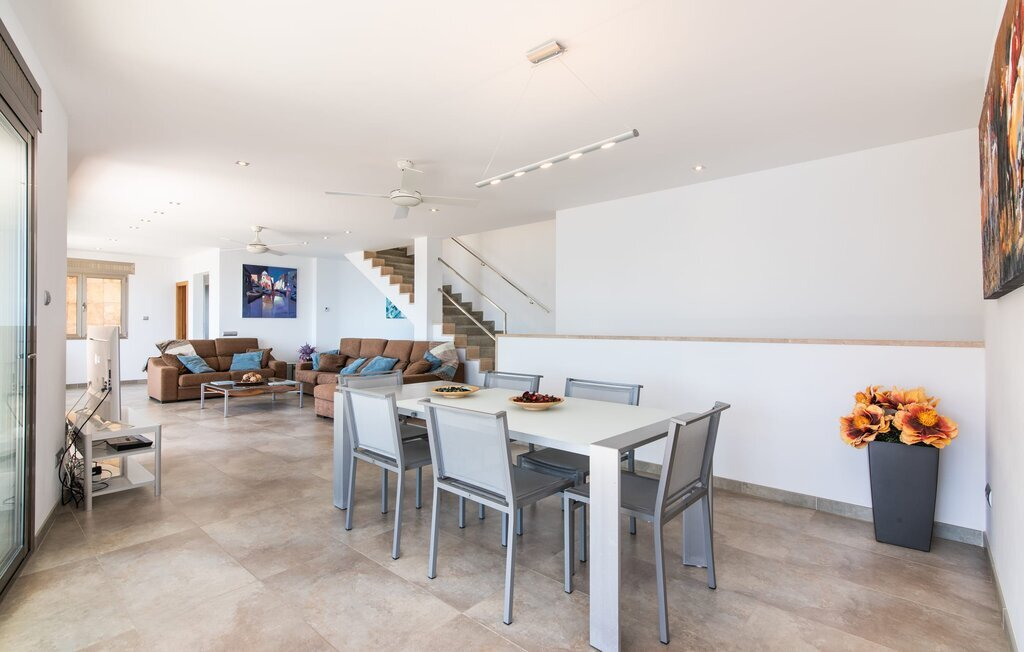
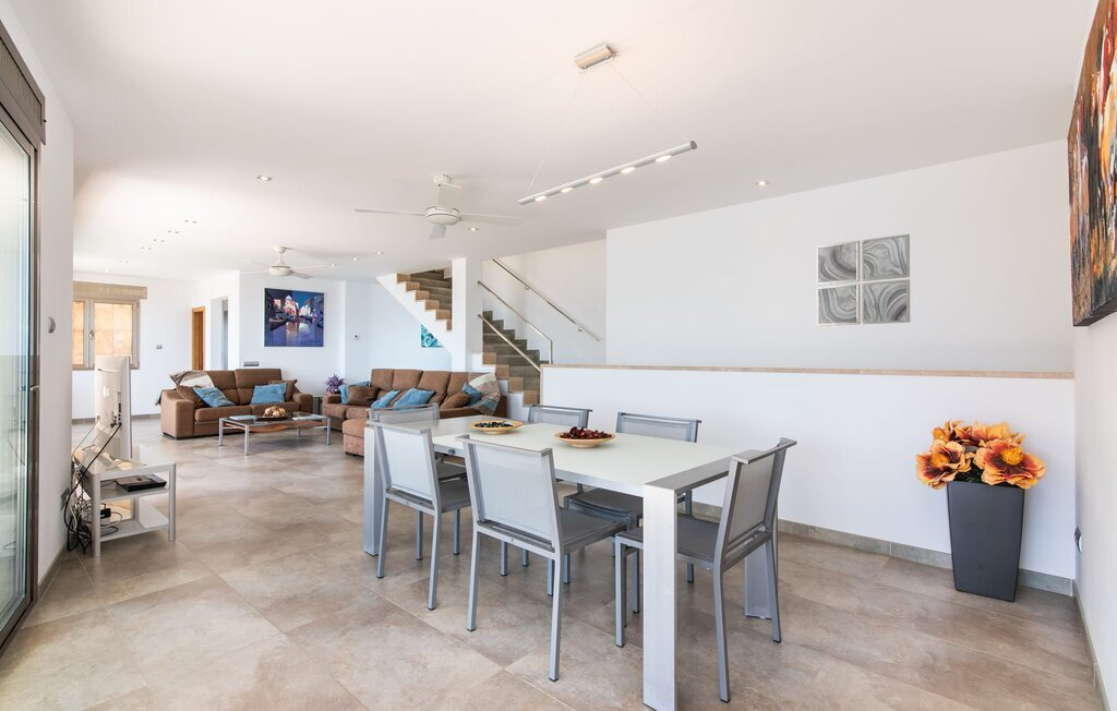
+ wall art (862, 284)
